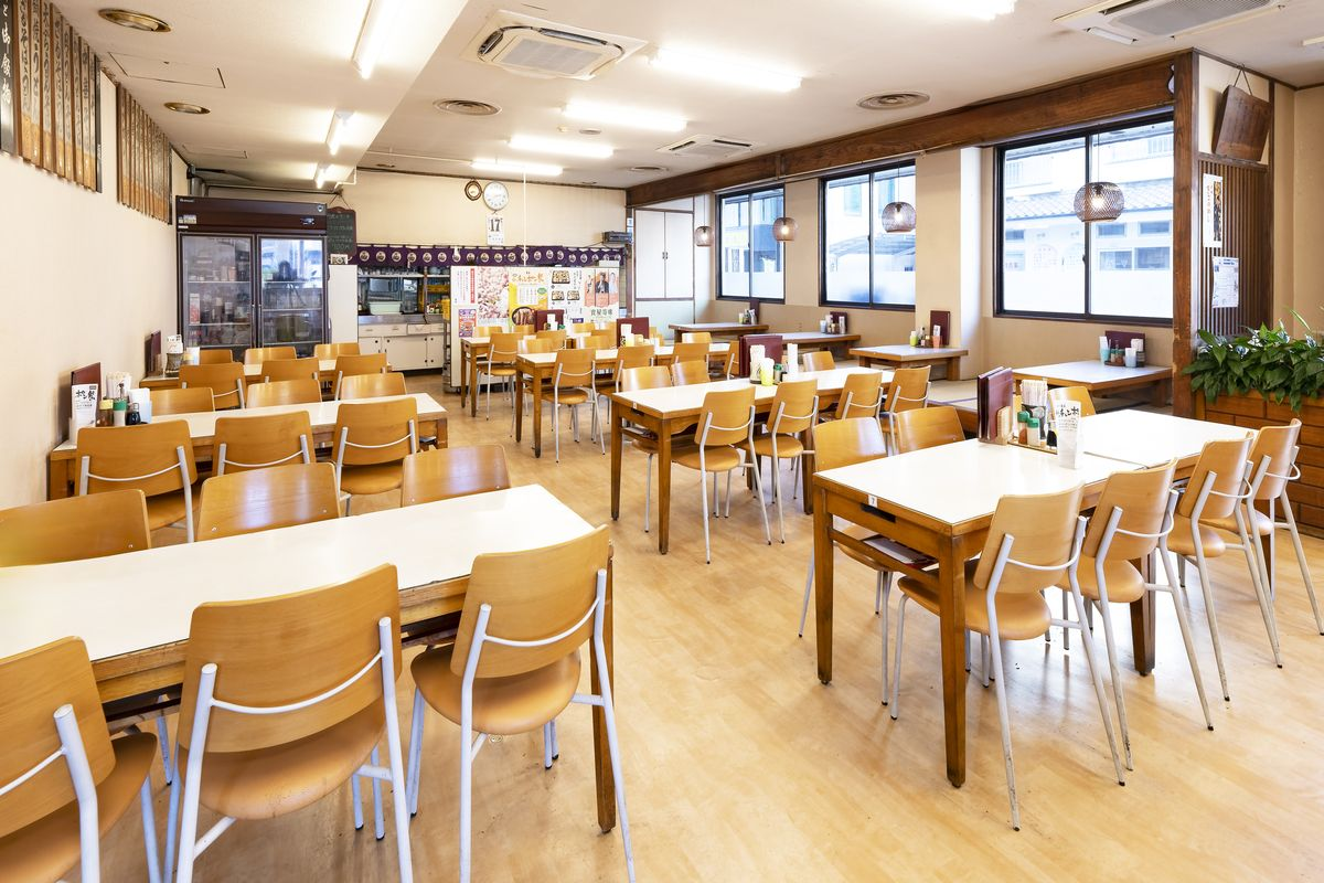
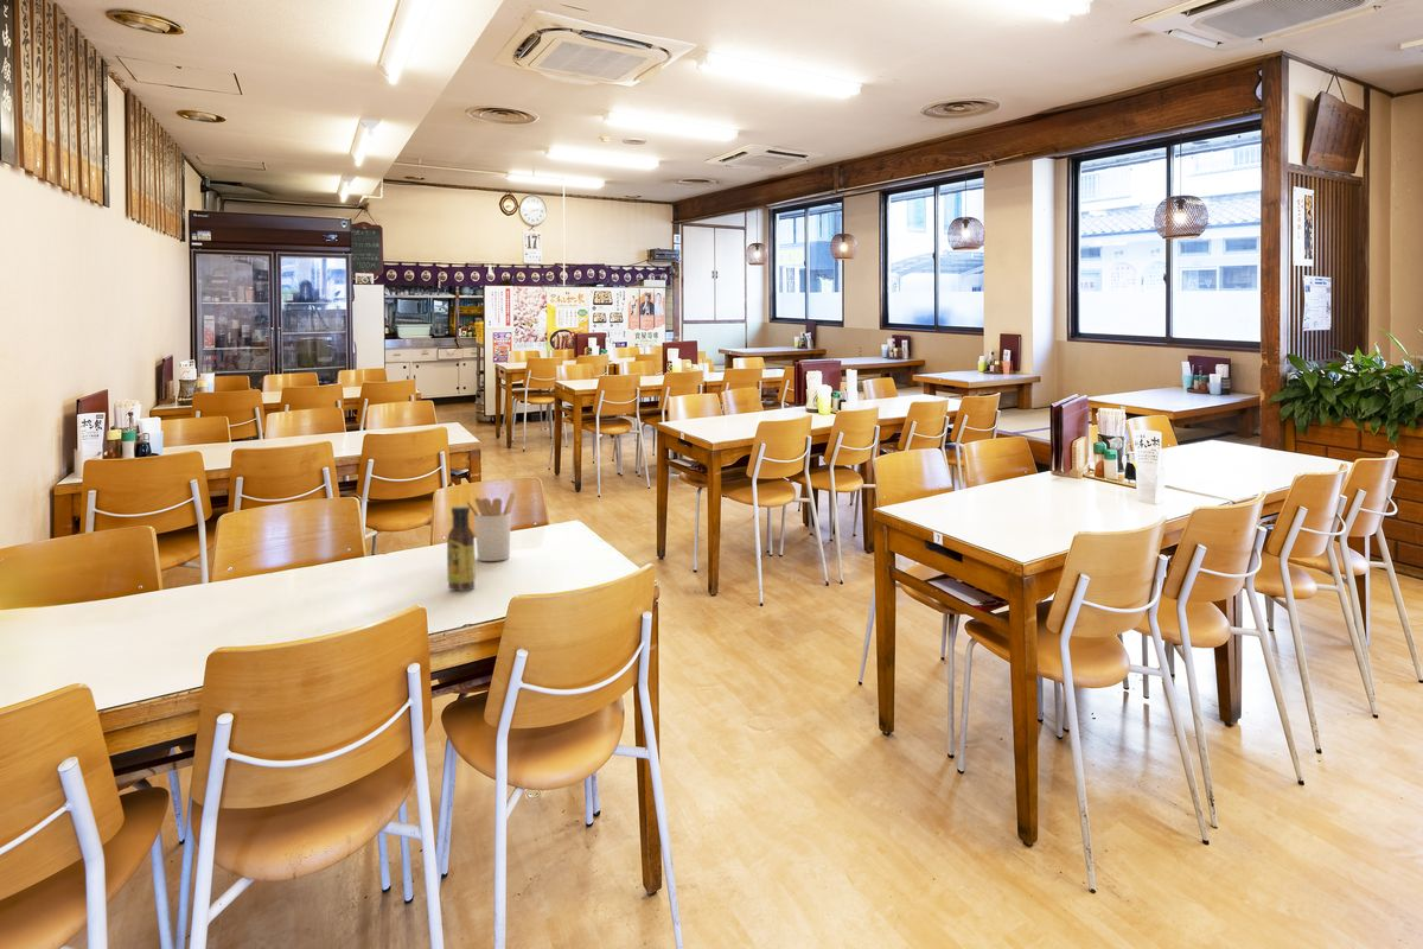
+ sauce bottle (460, 548)
+ utensil holder (491, 526)
